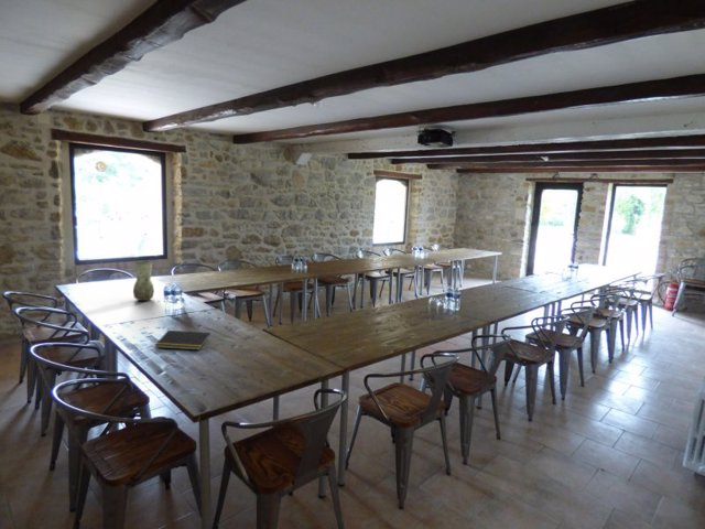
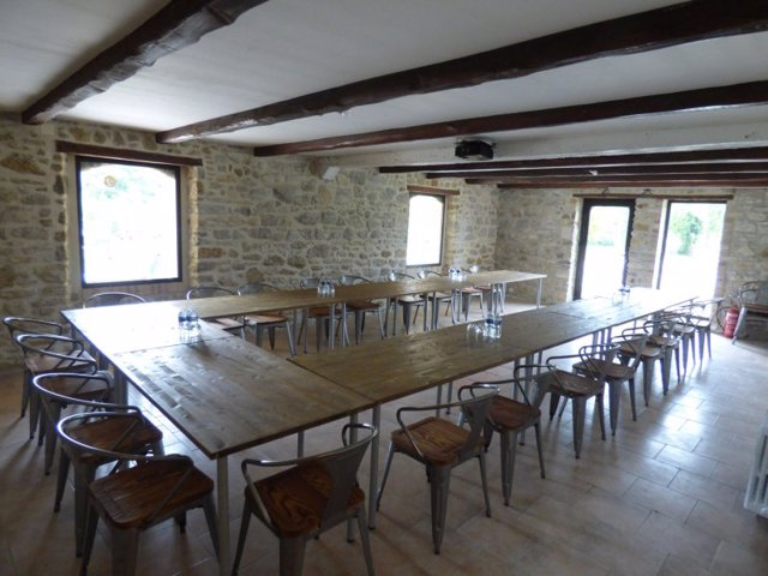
- vase (143, 280)
- notepad (183, 339)
